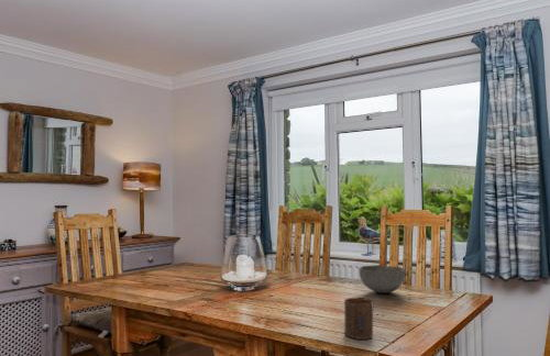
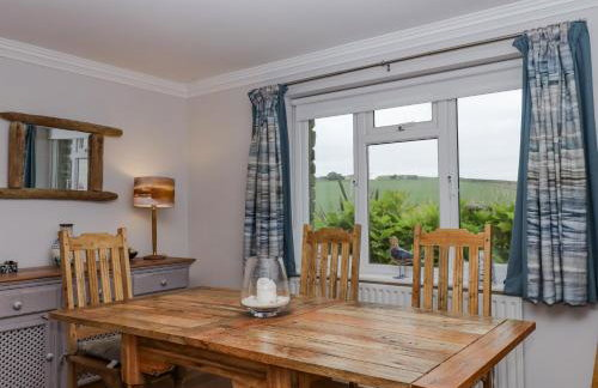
- cup (359, 318)
- bowl (382, 280)
